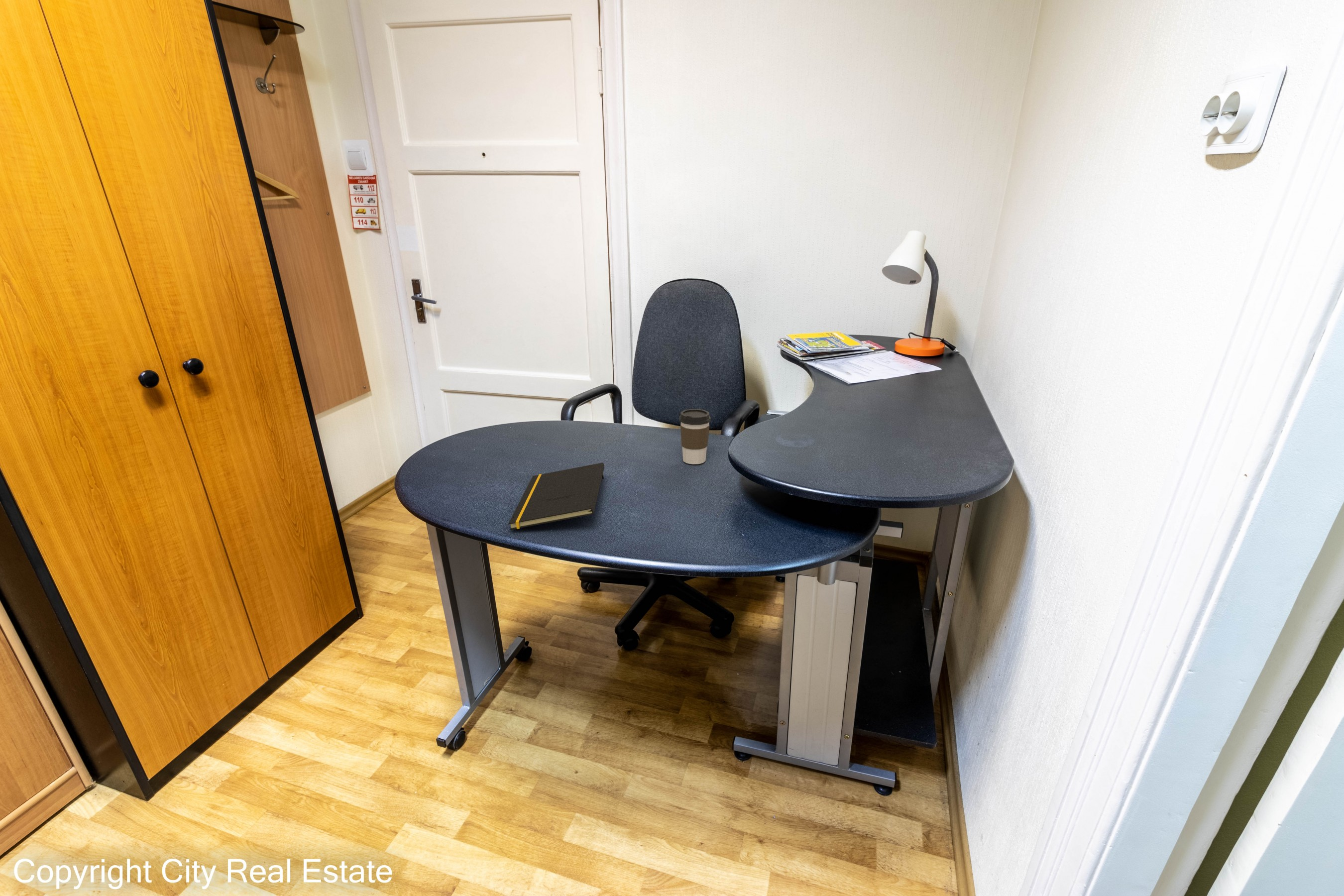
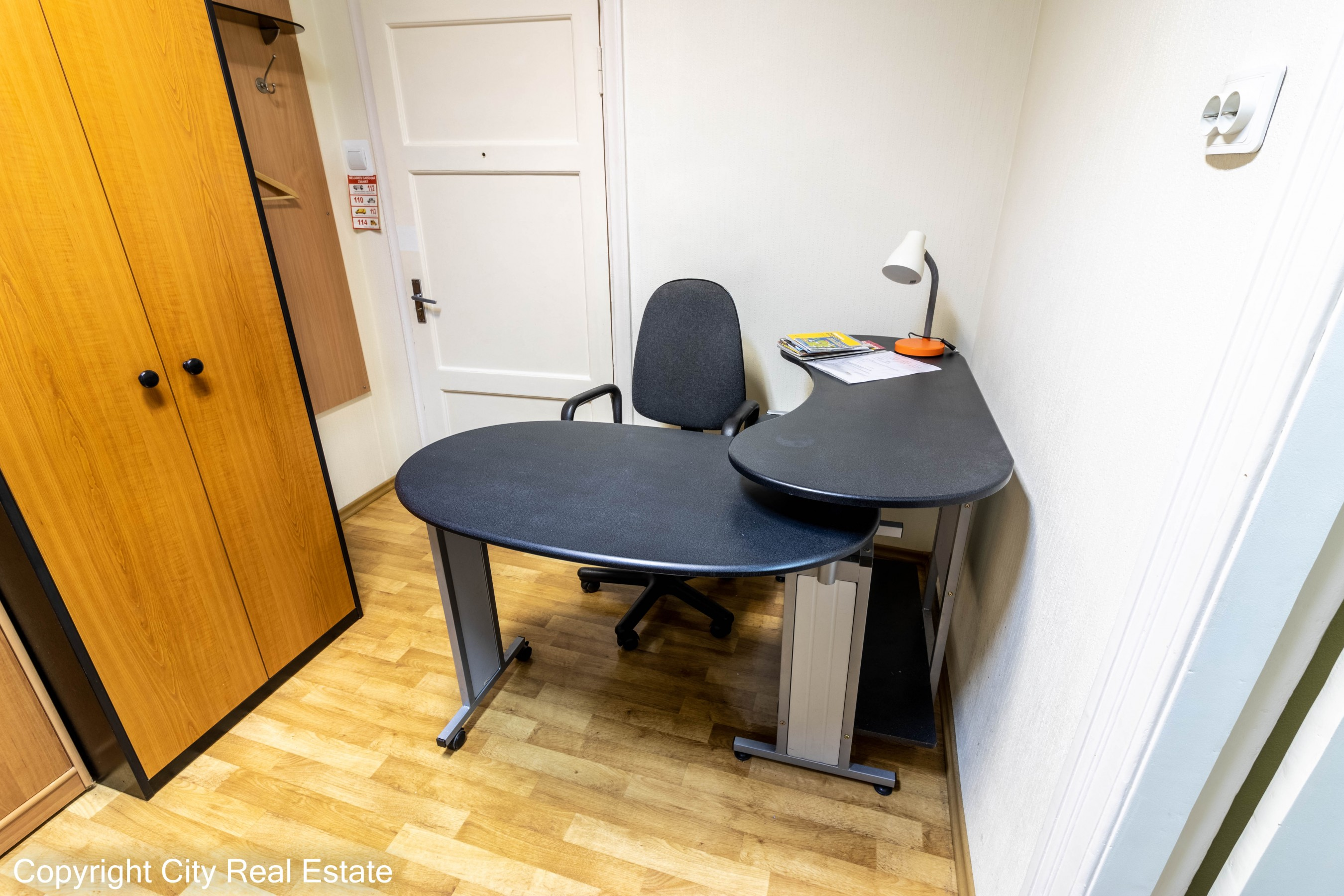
- notepad (560, 493)
- coffee cup (694, 437)
